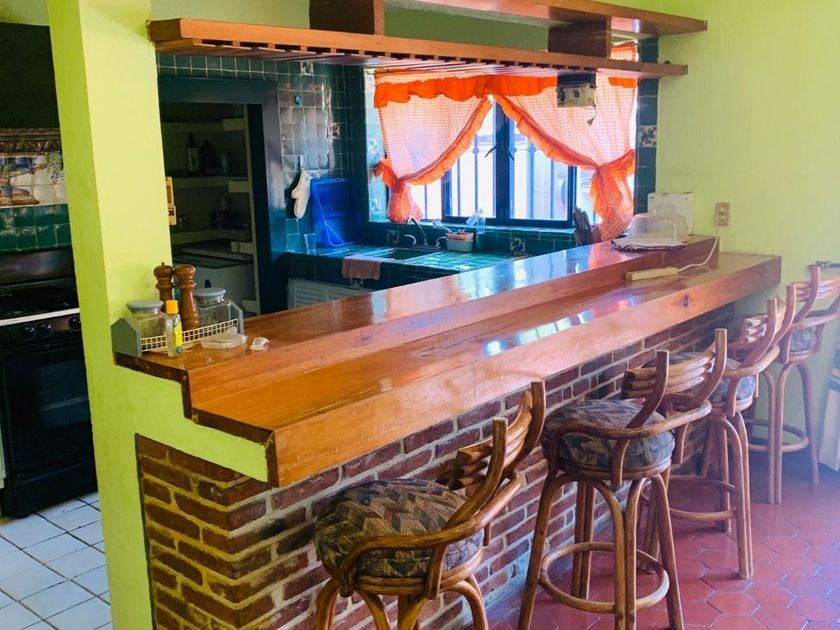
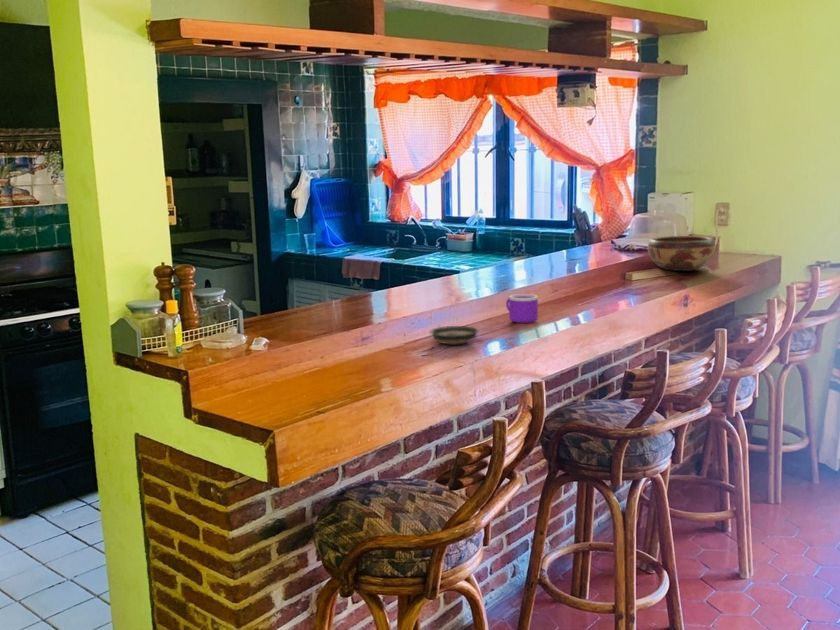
+ mug (520, 308)
+ decorative bowl (681, 253)
+ saucer (454, 336)
